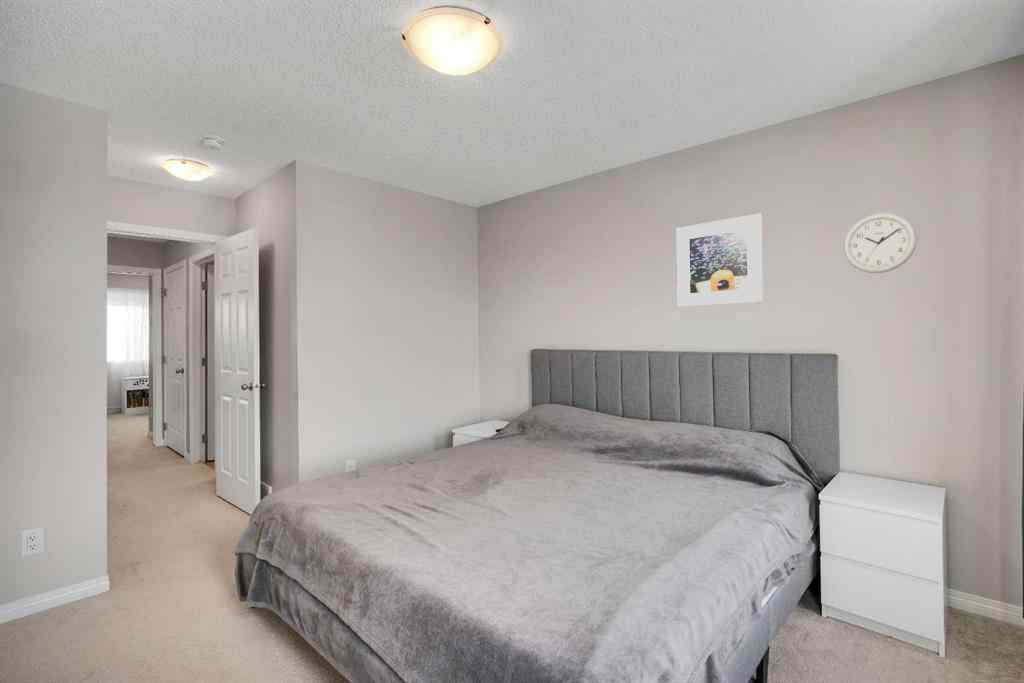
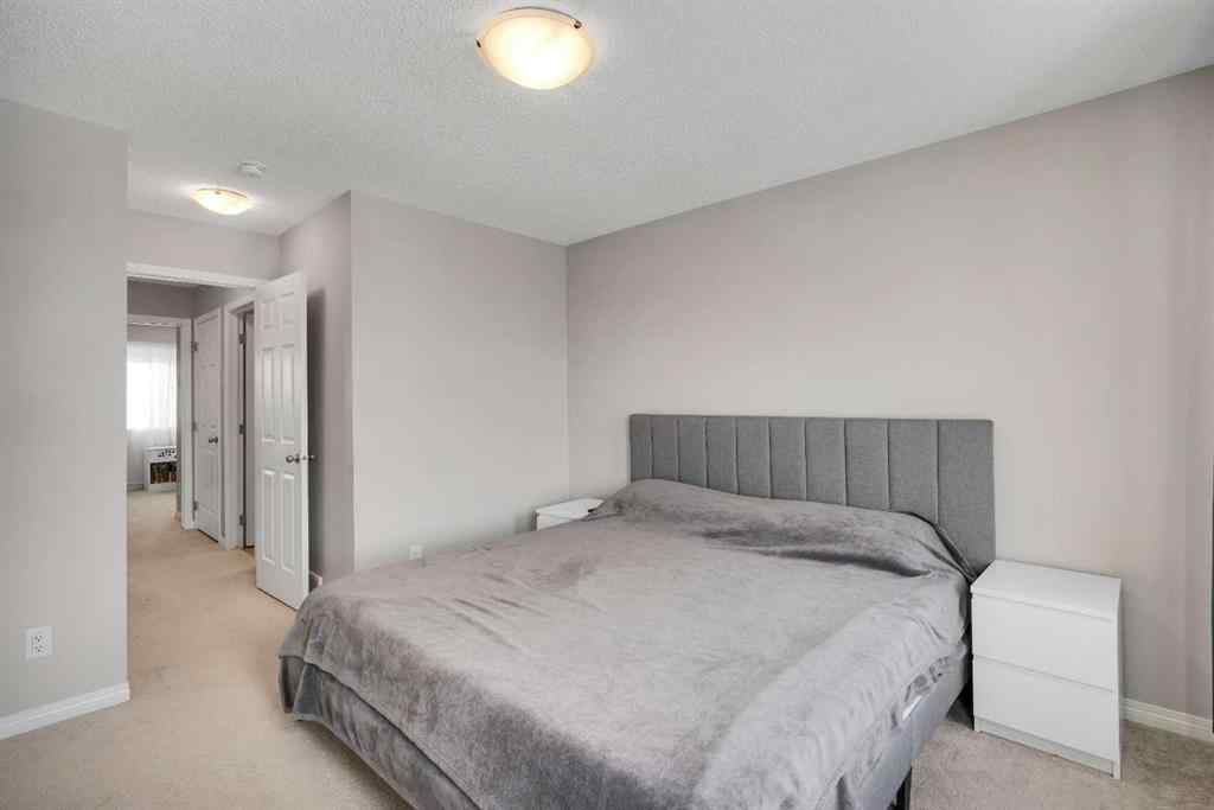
- wall clock (878, 243)
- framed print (717, 262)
